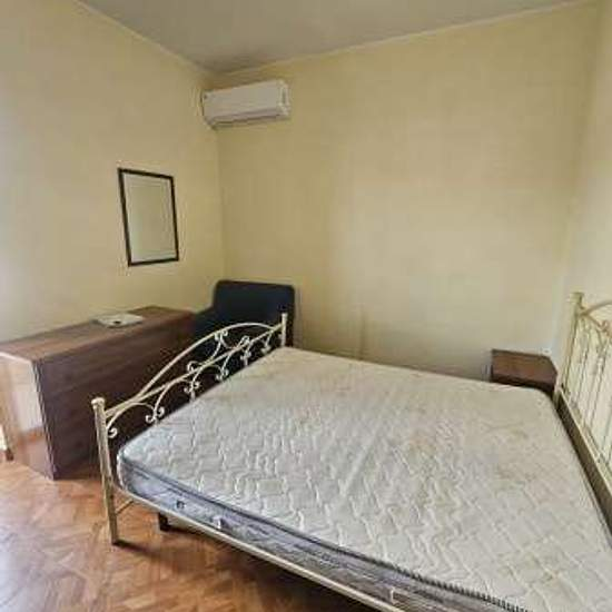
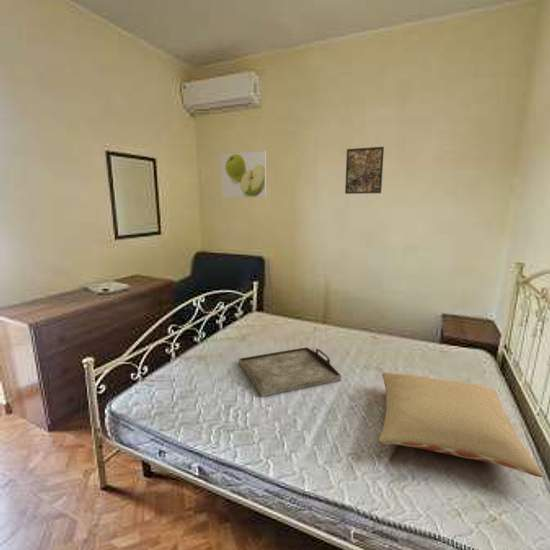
+ serving tray (287, 364)
+ pillow (444, 413)
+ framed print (363, 171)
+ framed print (243, 175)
